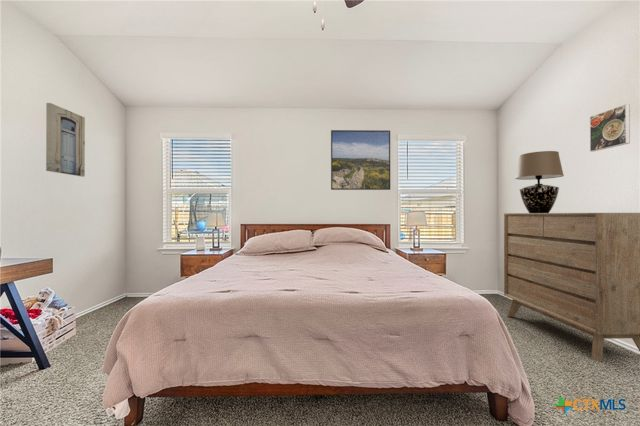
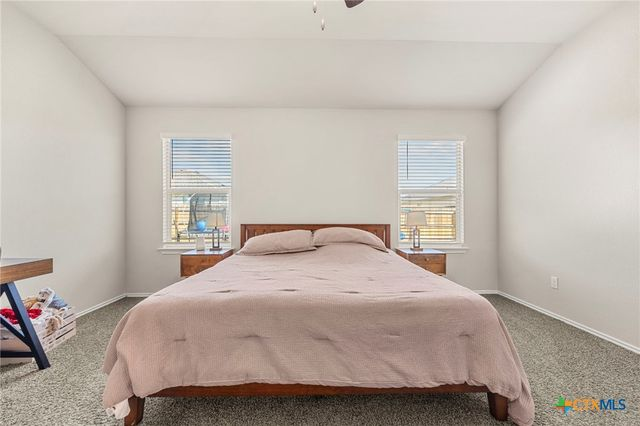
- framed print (360, 160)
- table lamp (538, 183)
- wall art (66, 142)
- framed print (608, 129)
- dresser (567, 273)
